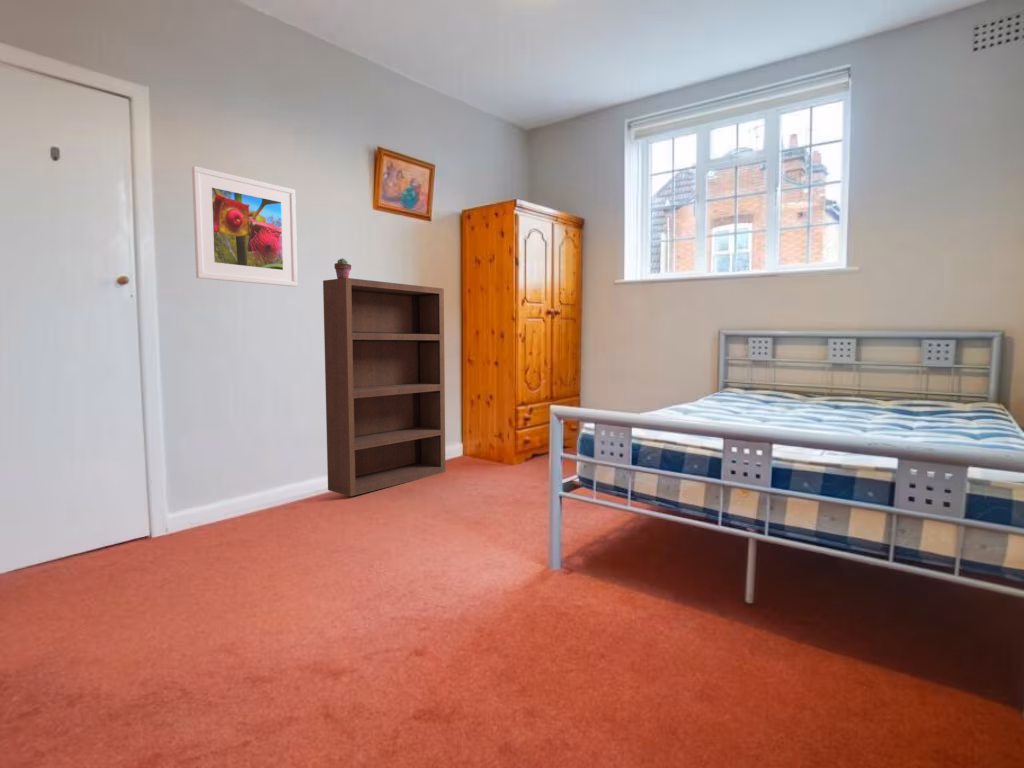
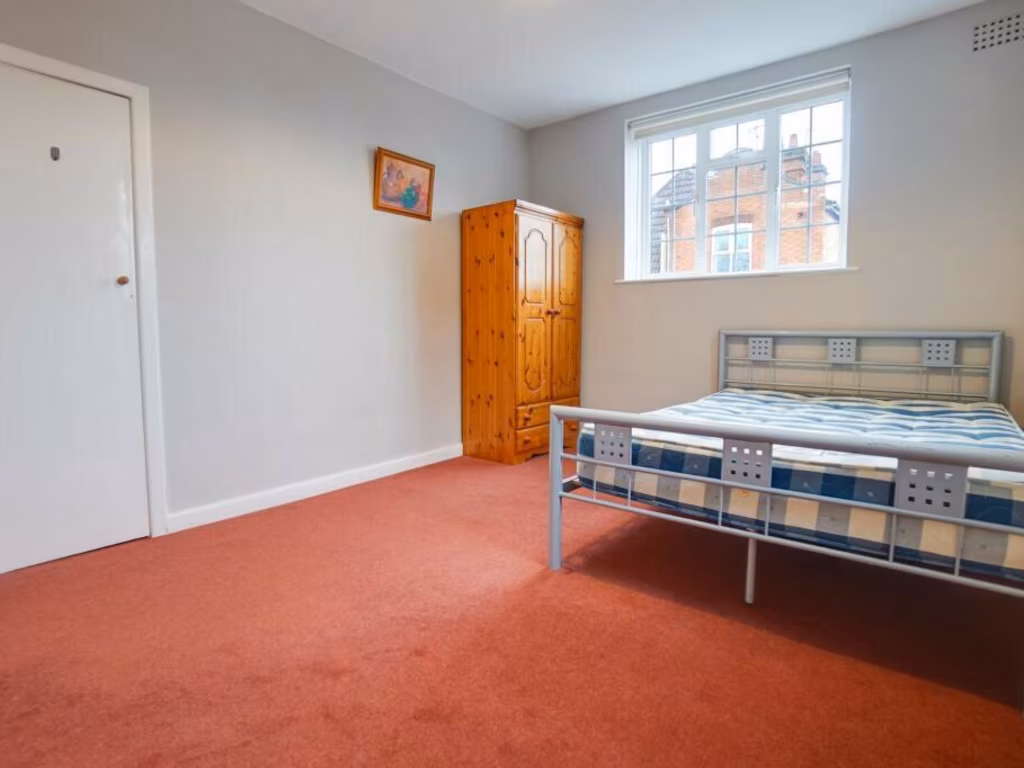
- bookcase (389, 383)
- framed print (248, 231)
- potted succulent (342, 268)
